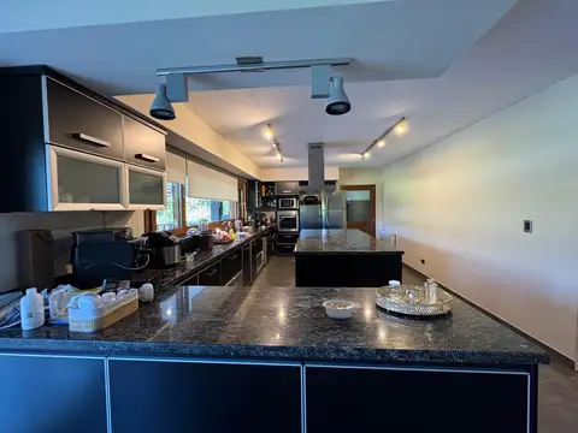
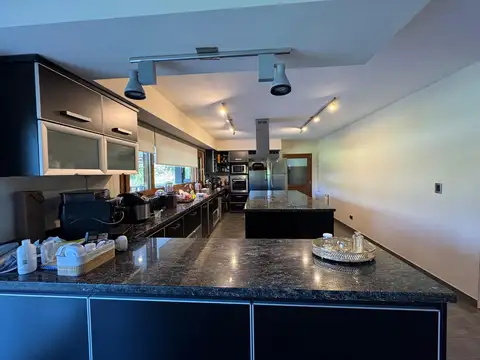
- legume (337, 308)
